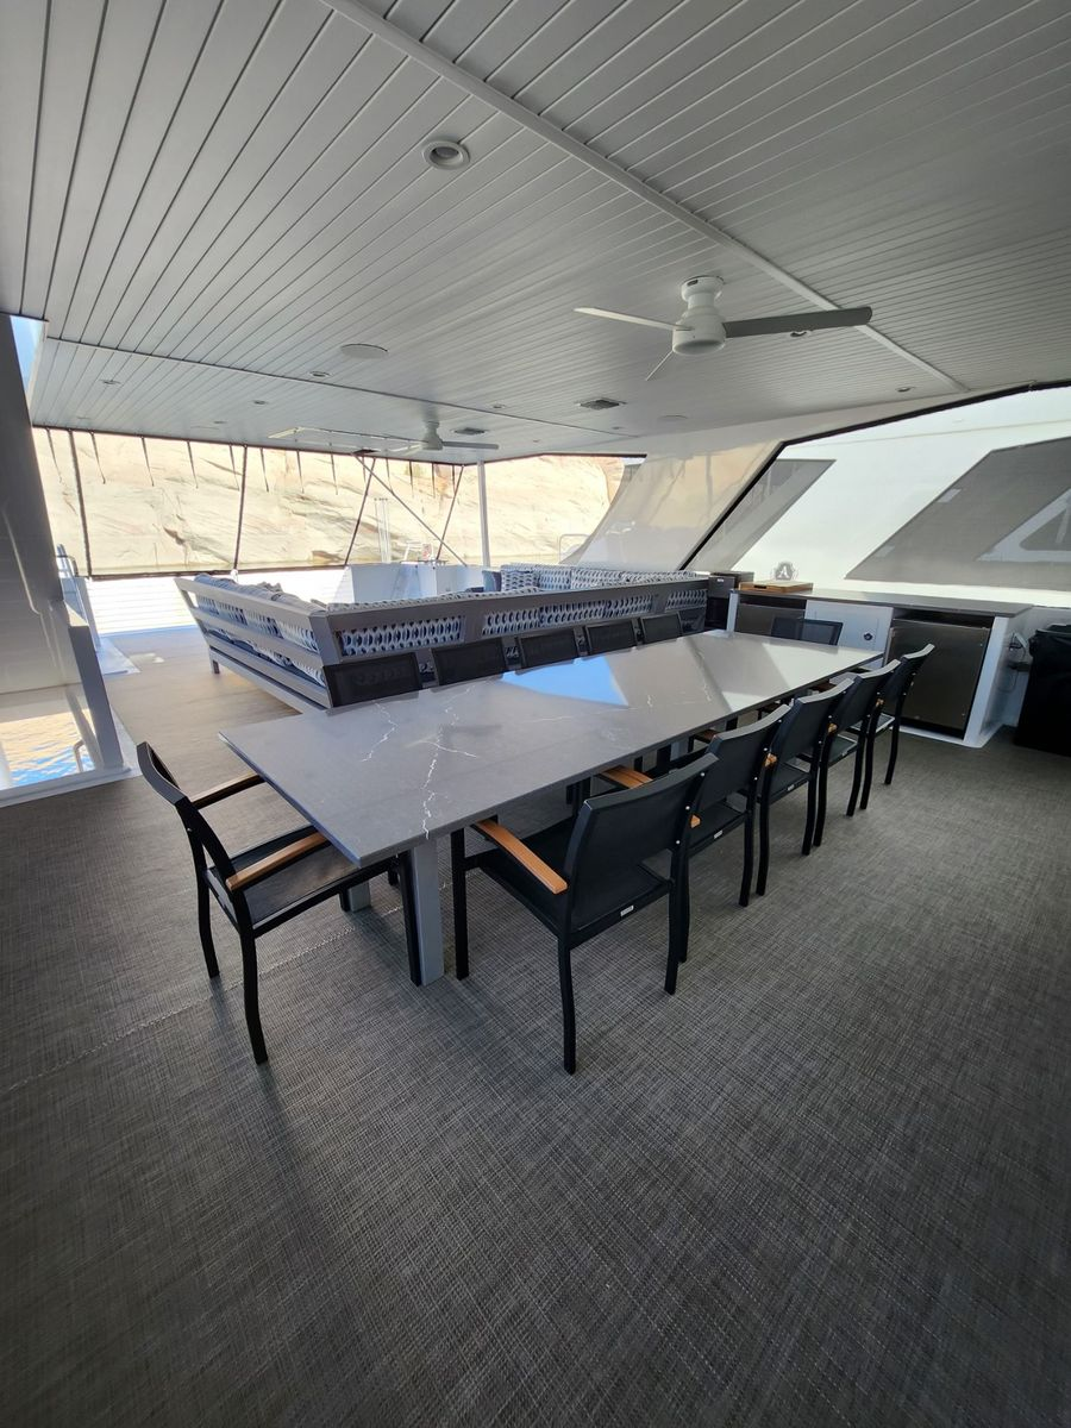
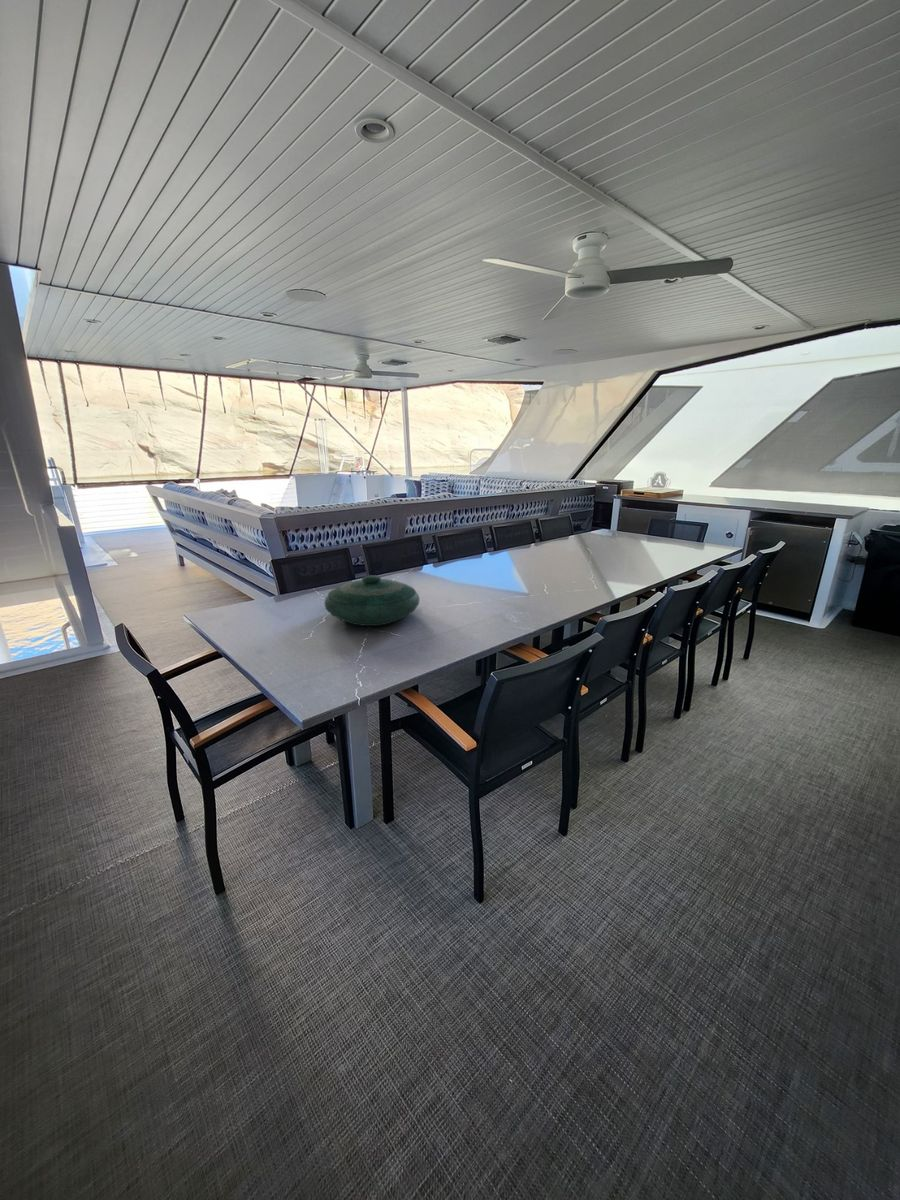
+ decorative bowl (372, 596)
